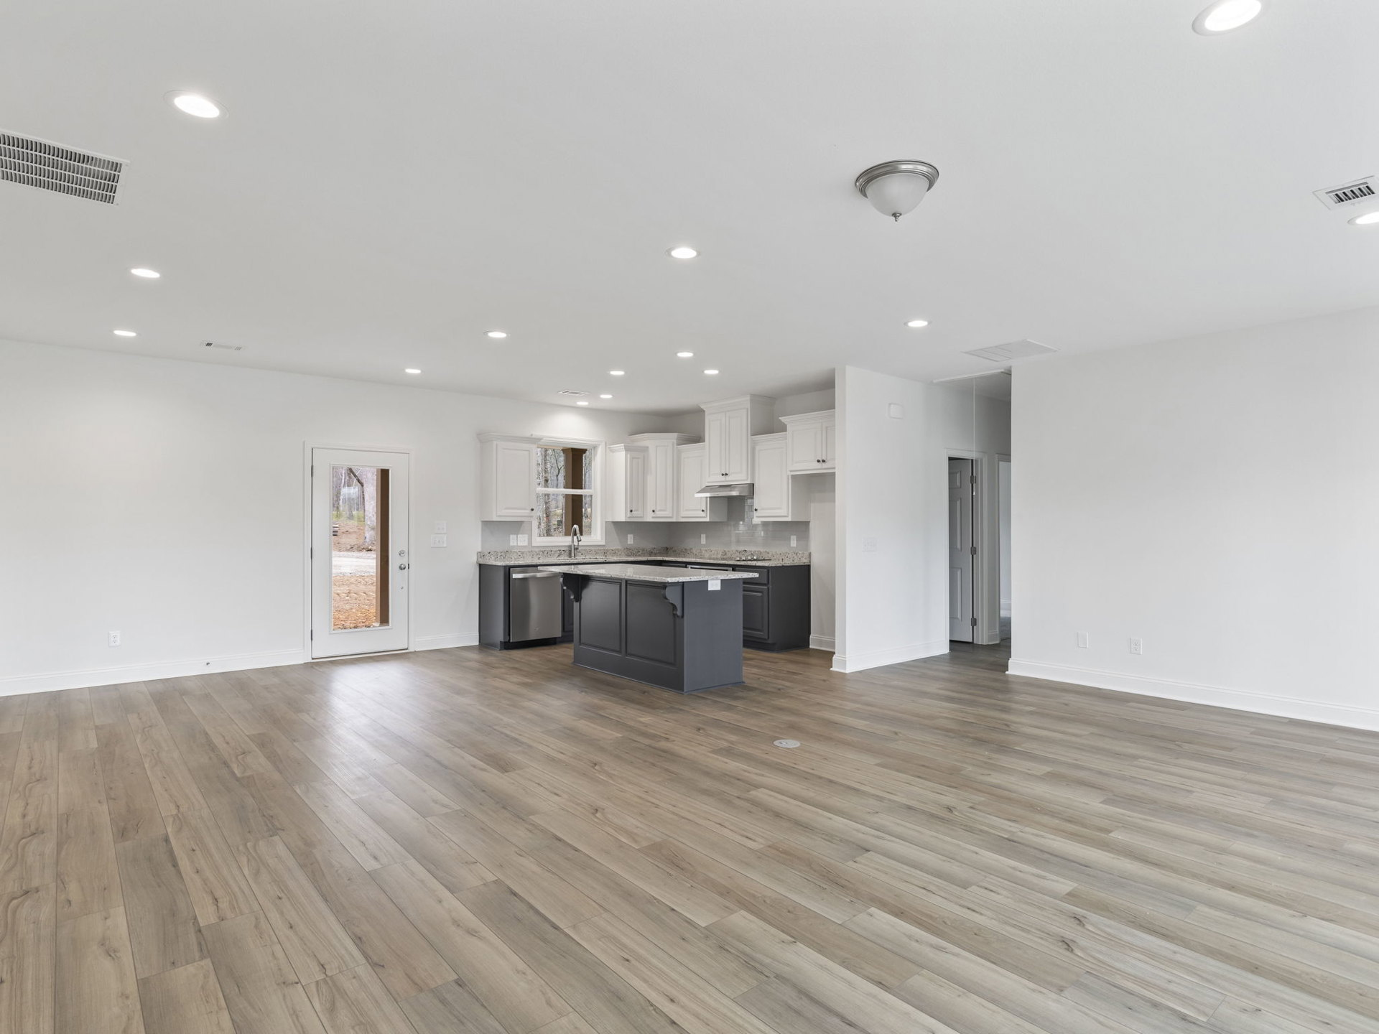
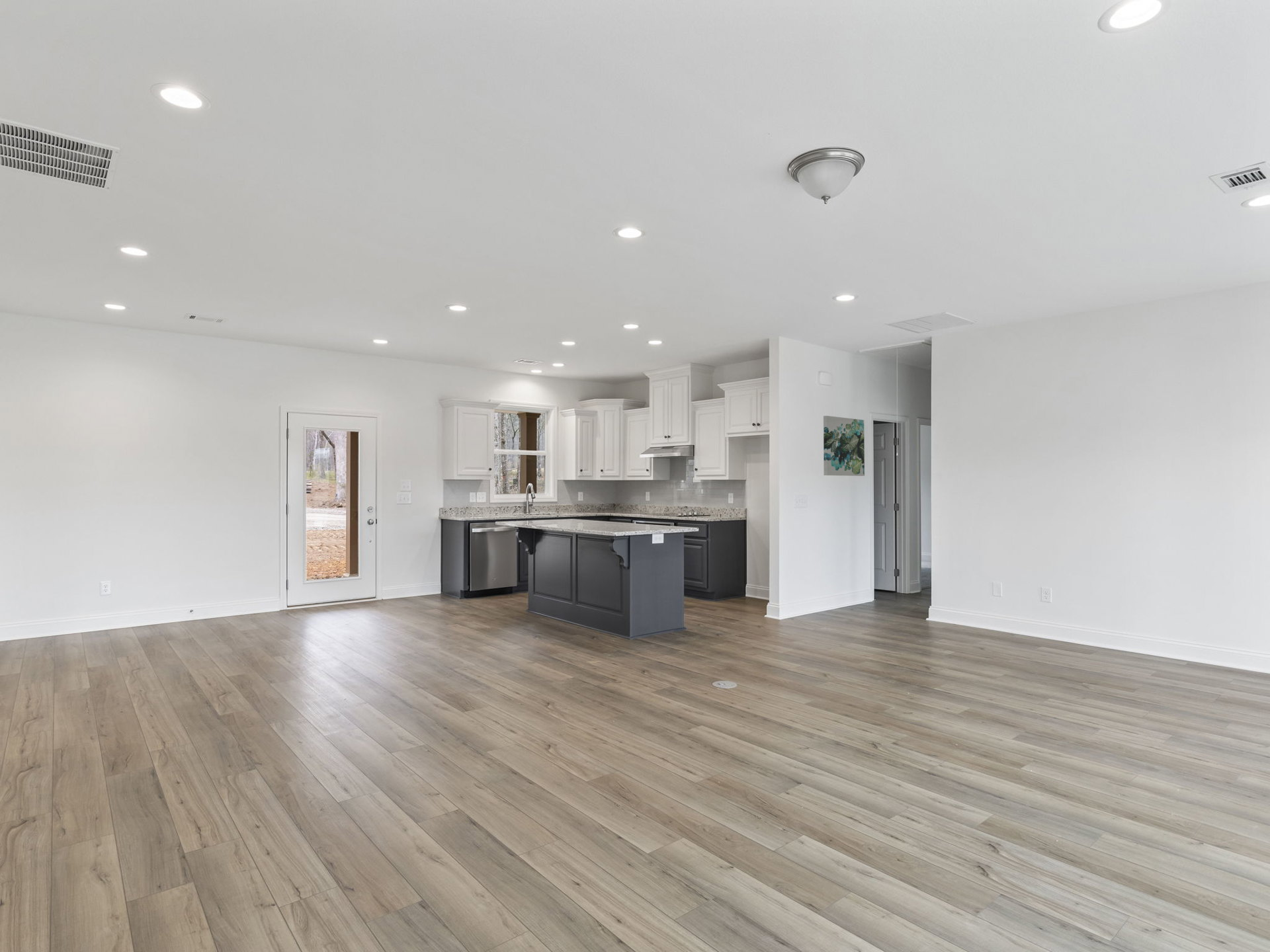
+ wall art (844, 446)
